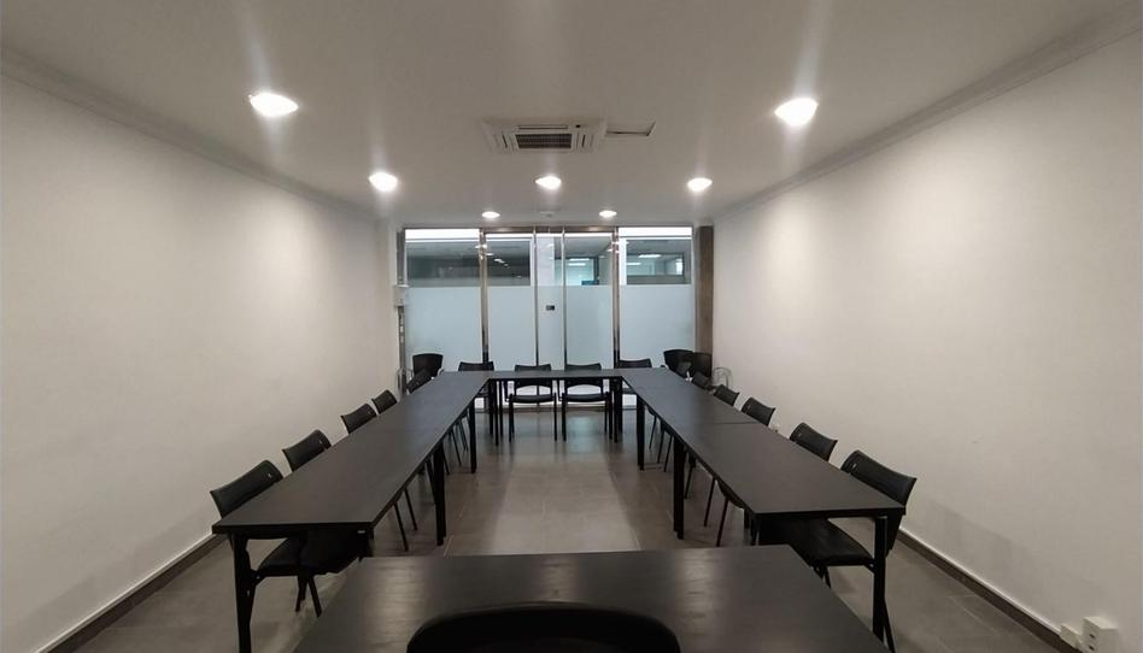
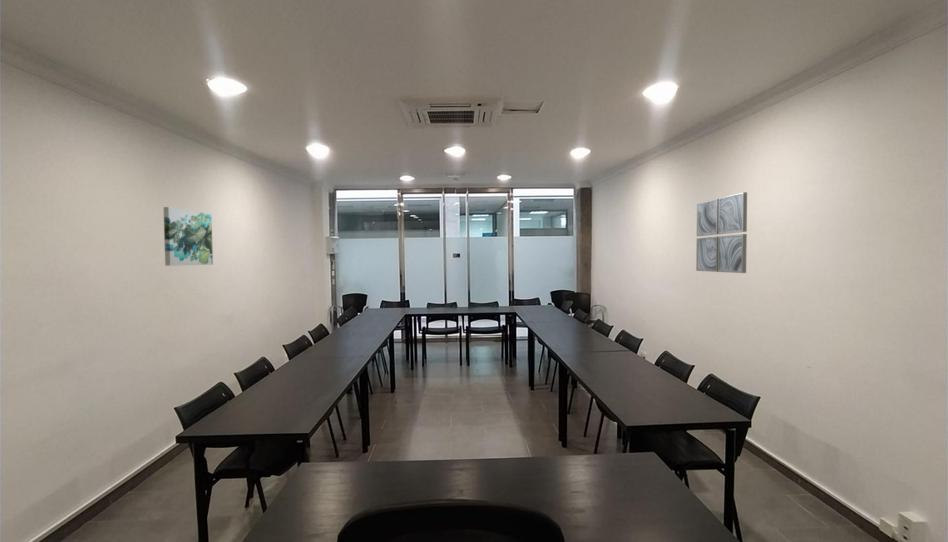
+ wall art (719, 236)
+ wall art (189, 238)
